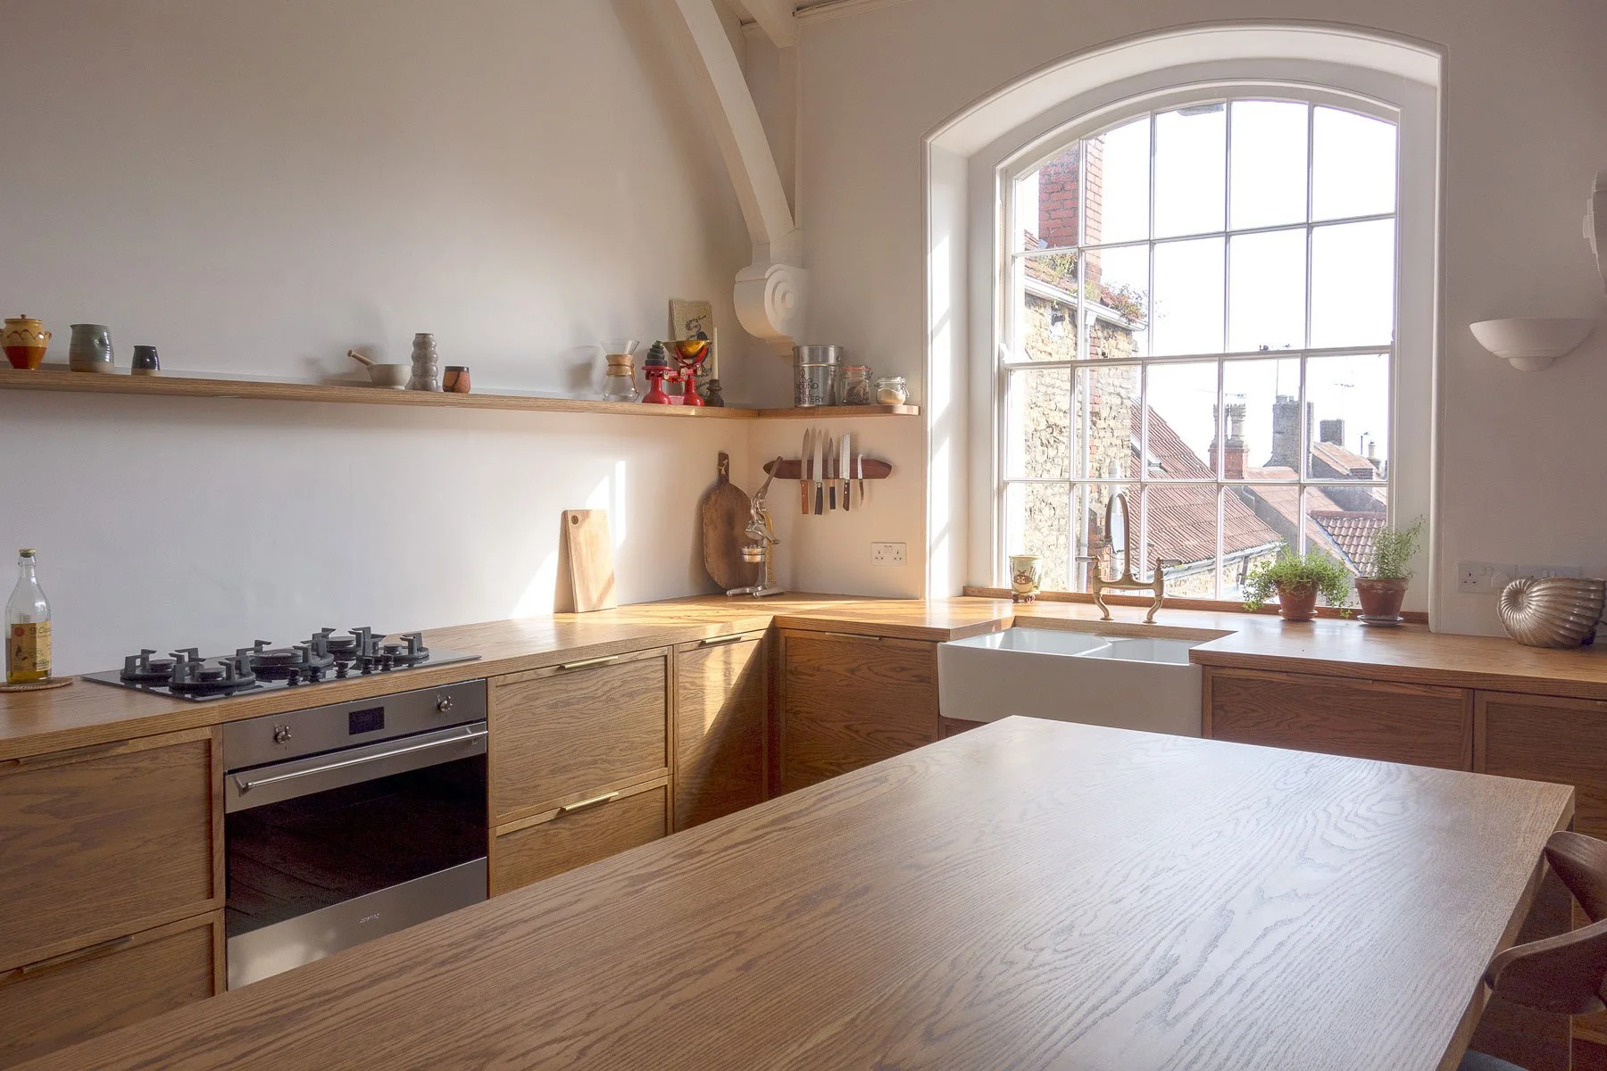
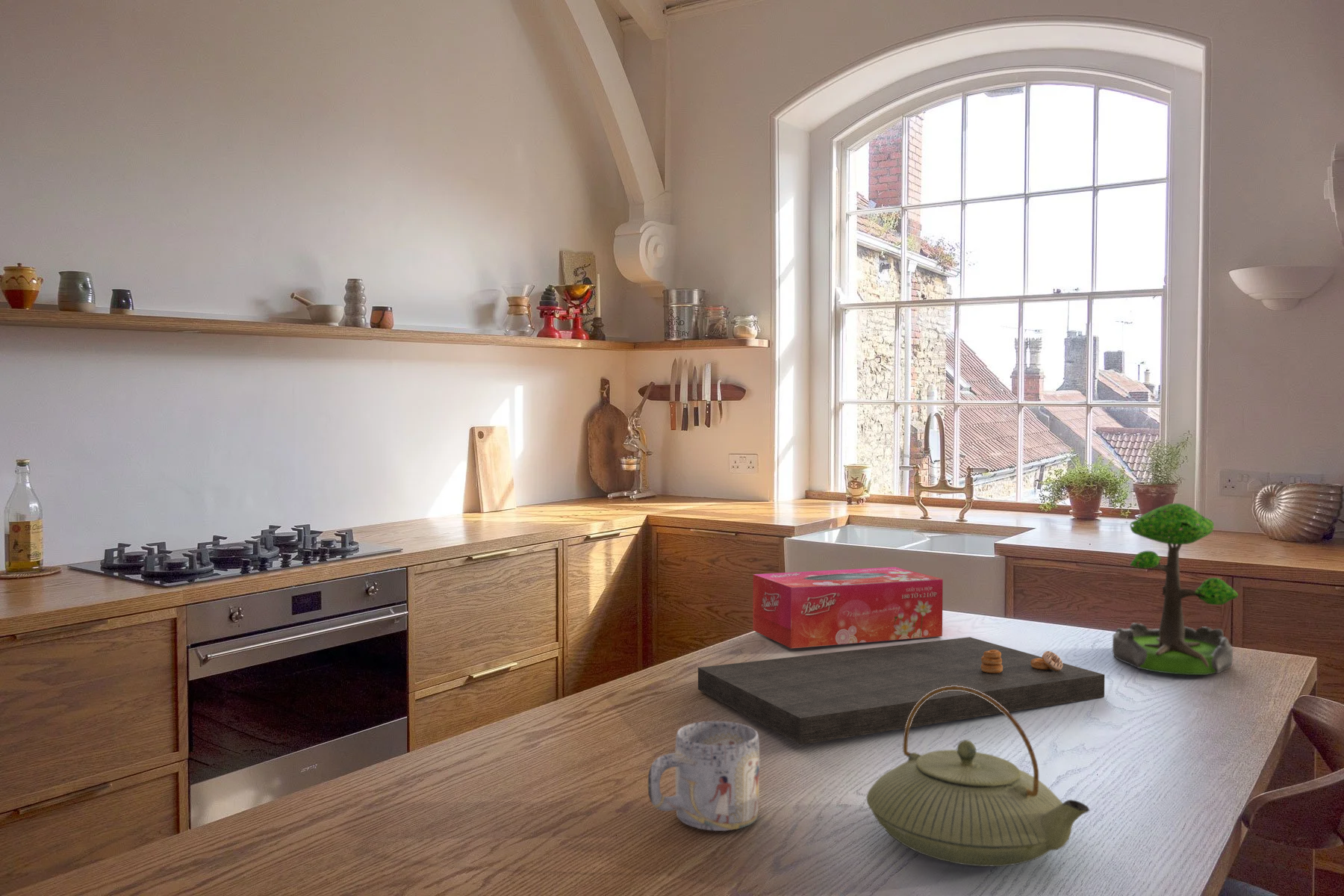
+ tissue box (846, 605)
+ cutting board (898, 671)
+ plant (1174, 582)
+ mug (703, 777)
+ teapot (978, 768)
